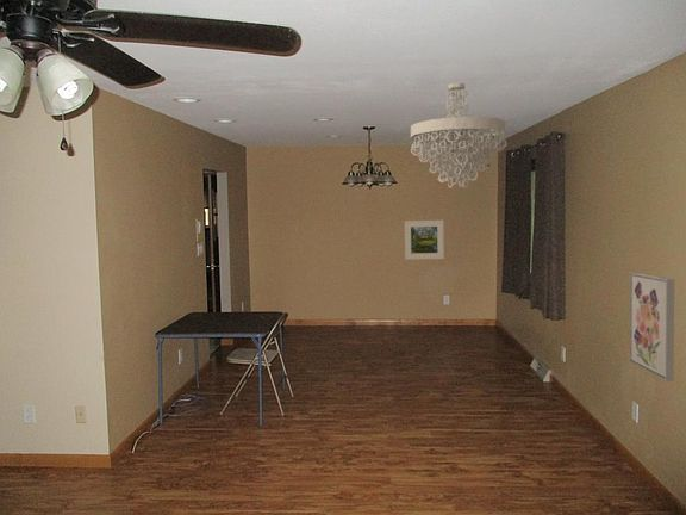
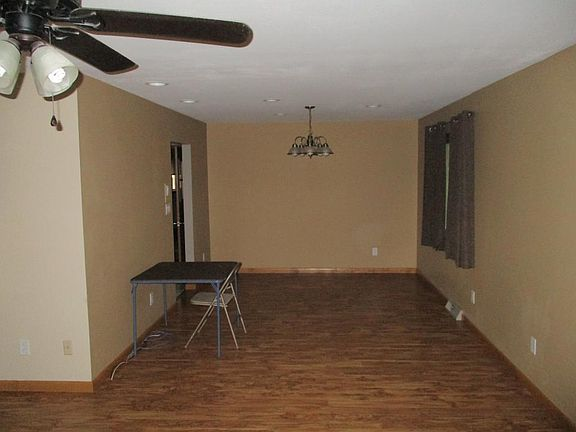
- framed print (424, 240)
- wall art (650, 323)
- chandelier (456, 136)
